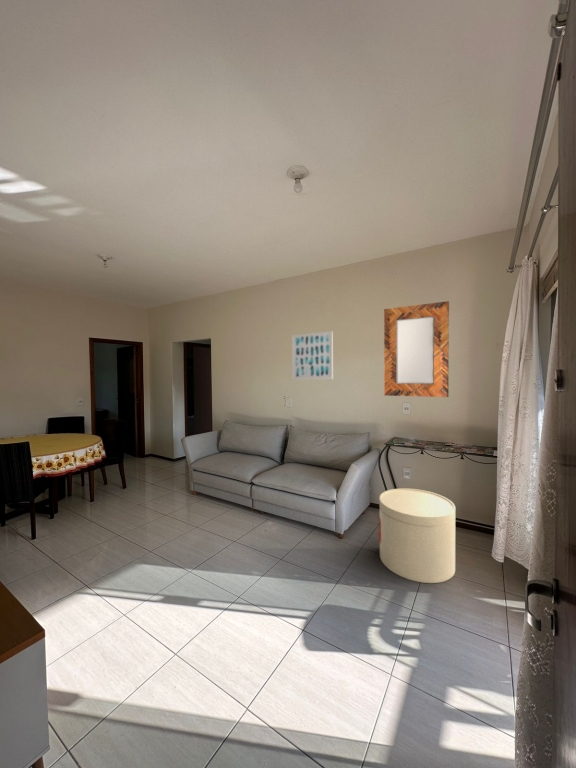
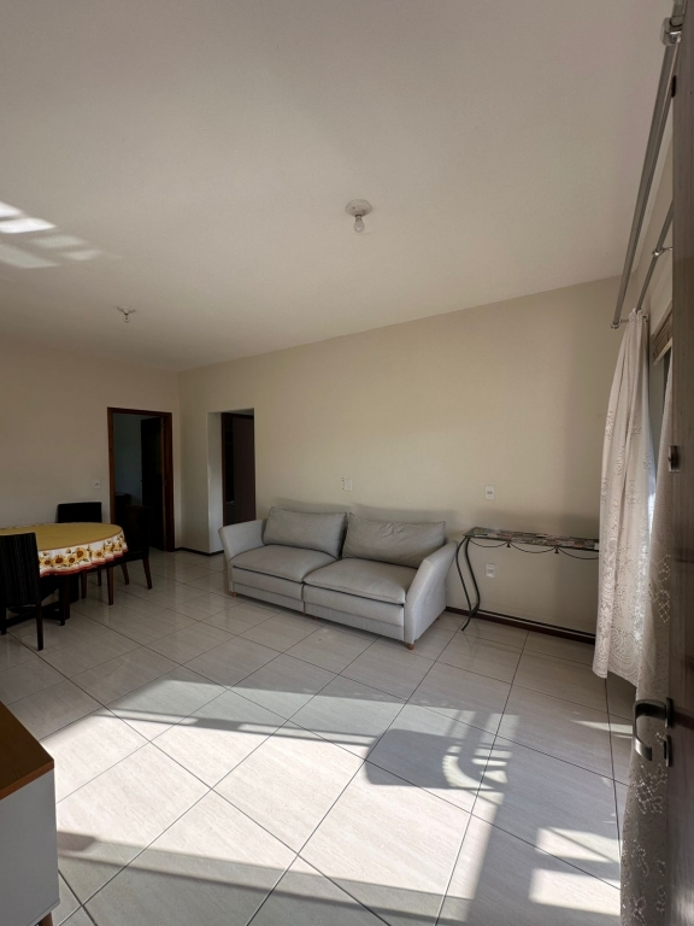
- wall art (311, 356)
- home mirror (414, 351)
- side table (415, 530)
